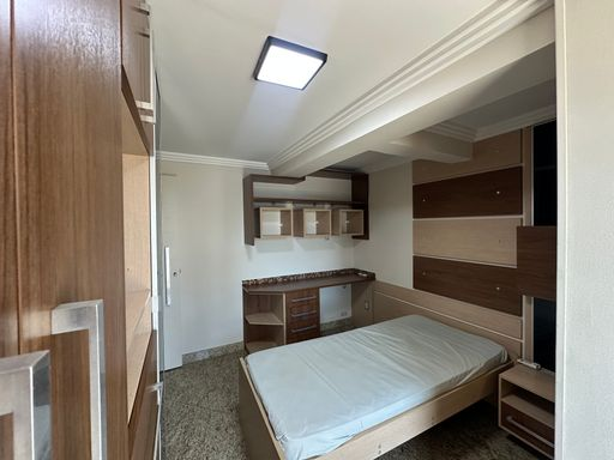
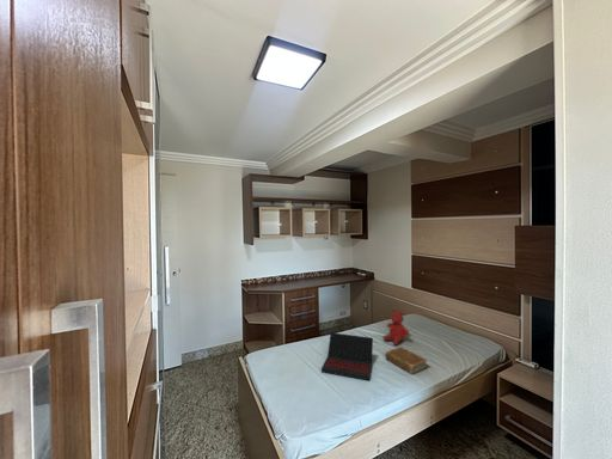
+ teddy bear (394, 325)
+ laptop (348, 353)
+ book (405, 360)
